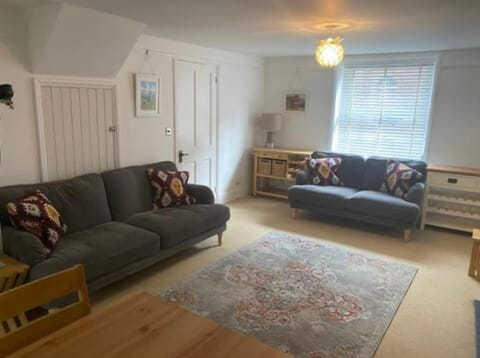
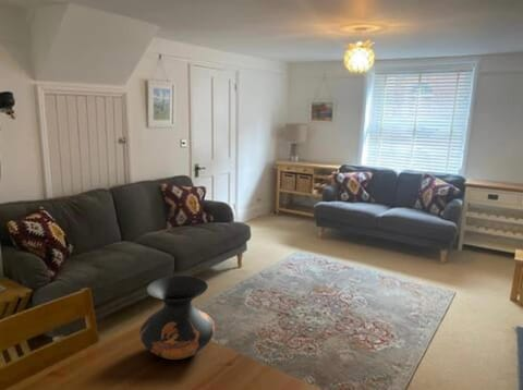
+ vase (178, 318)
